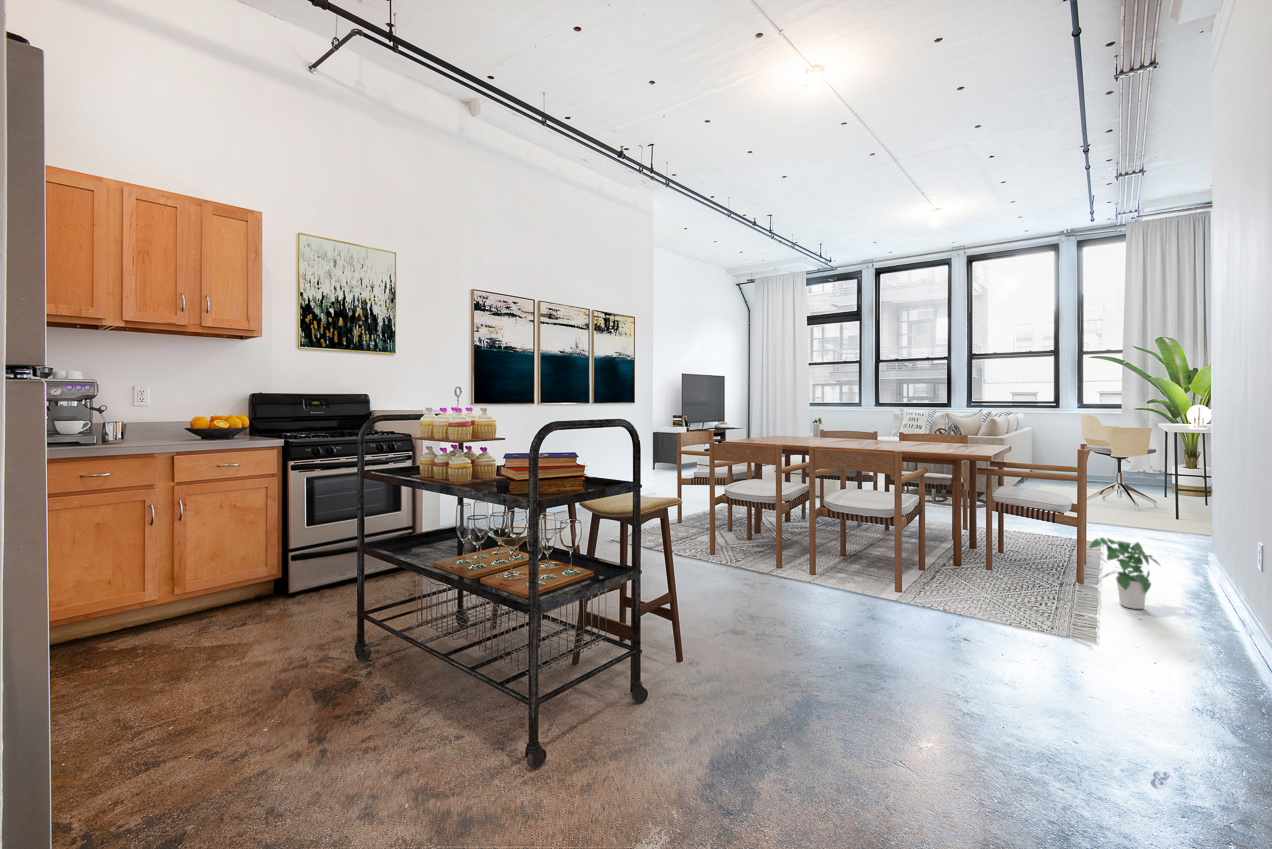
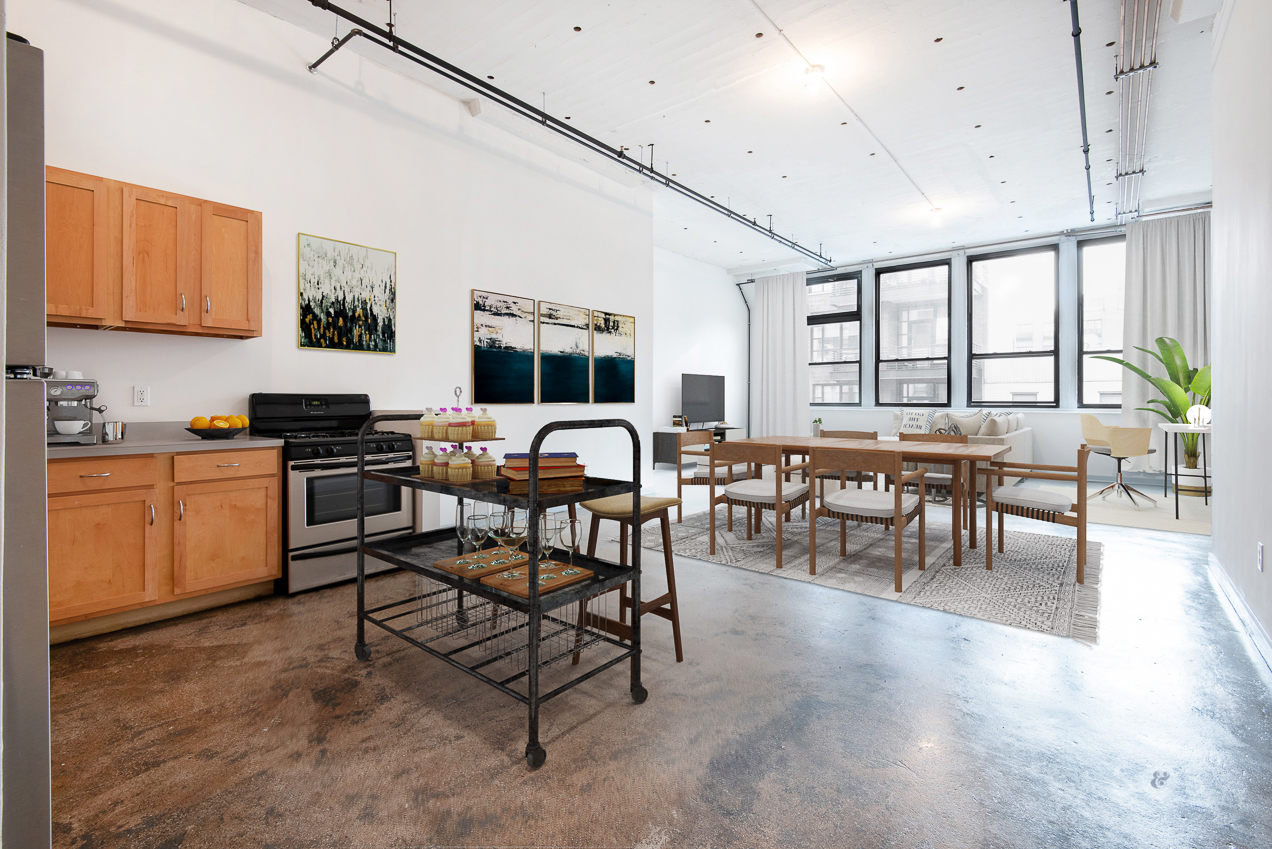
- potted plant (1124, 572)
